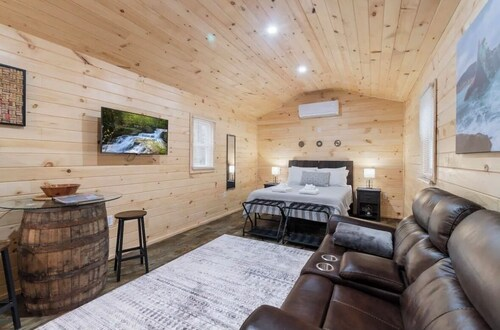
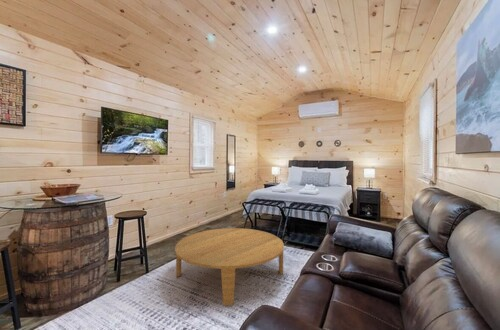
+ coffee table (230, 258)
